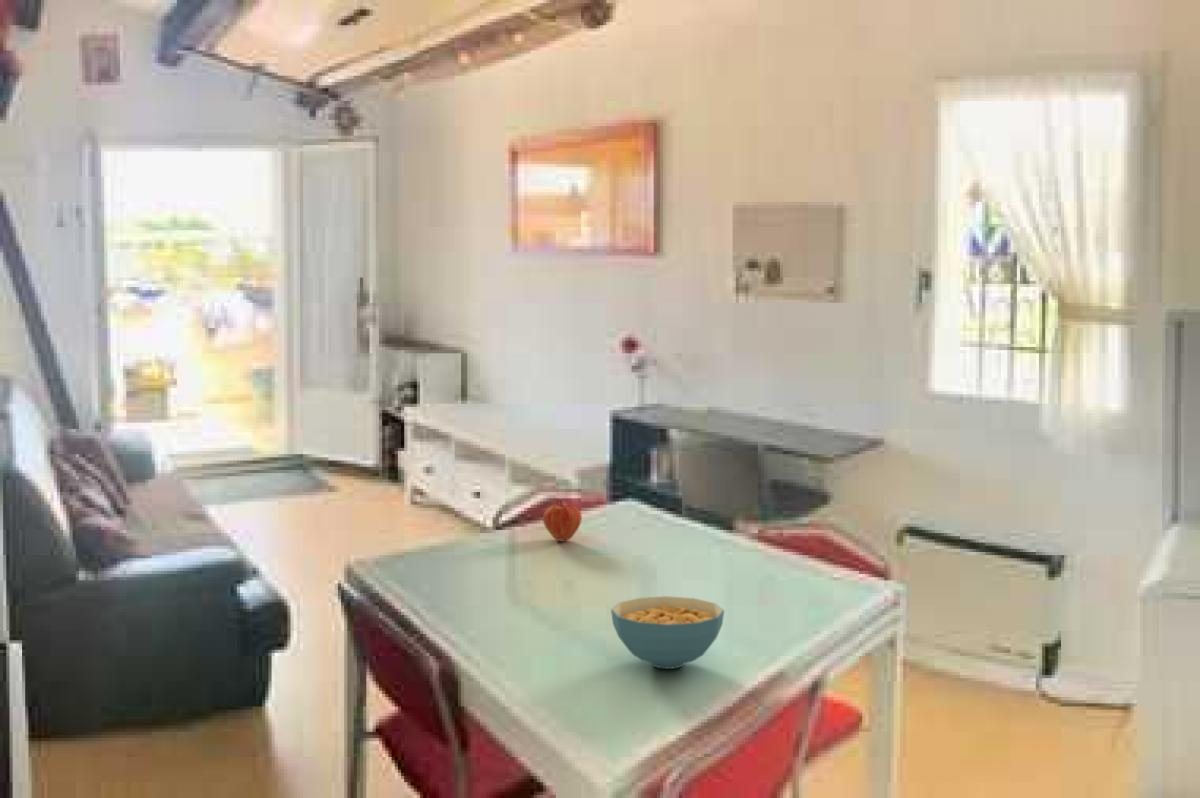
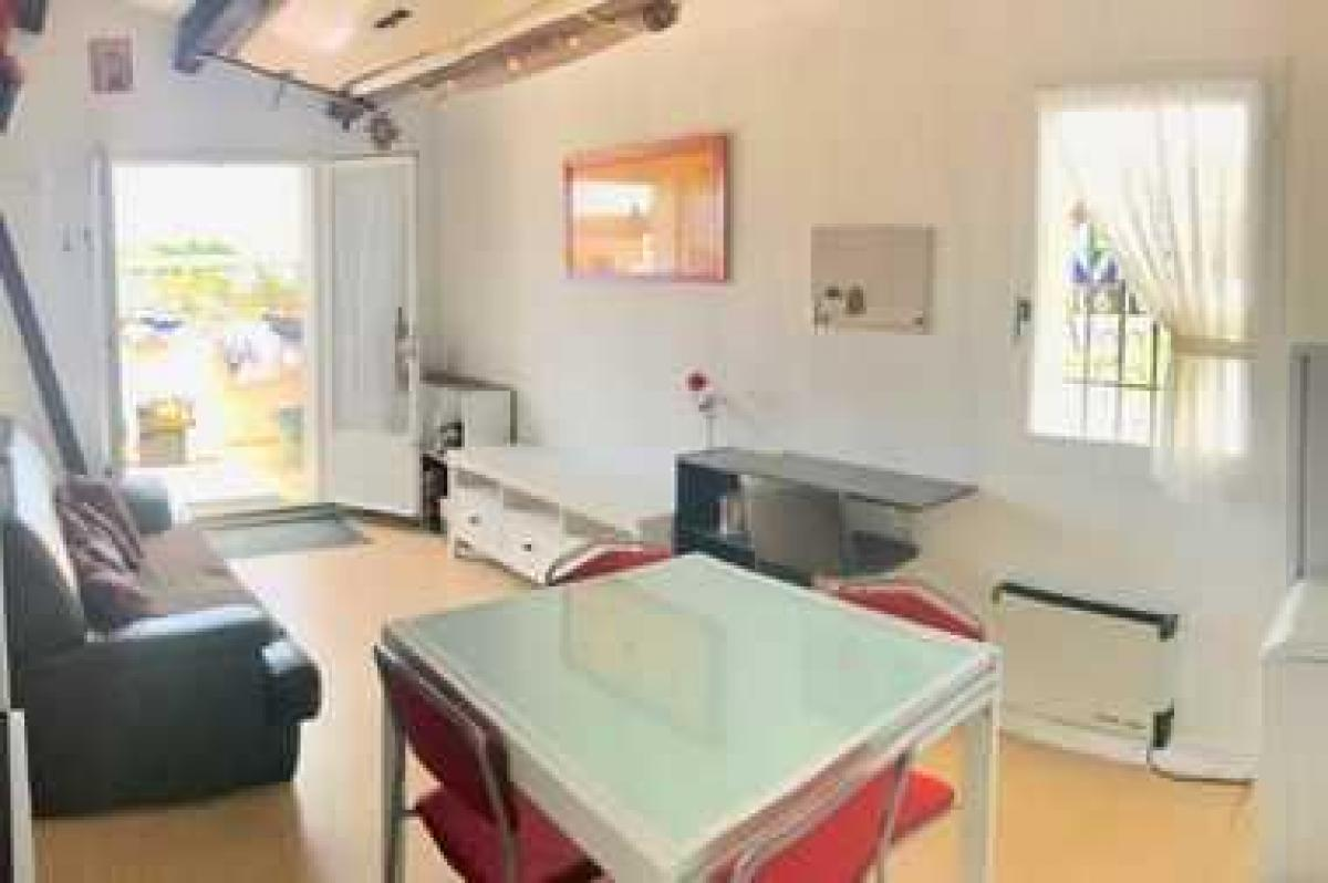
- cereal bowl (667, 636)
- fruit (562, 519)
